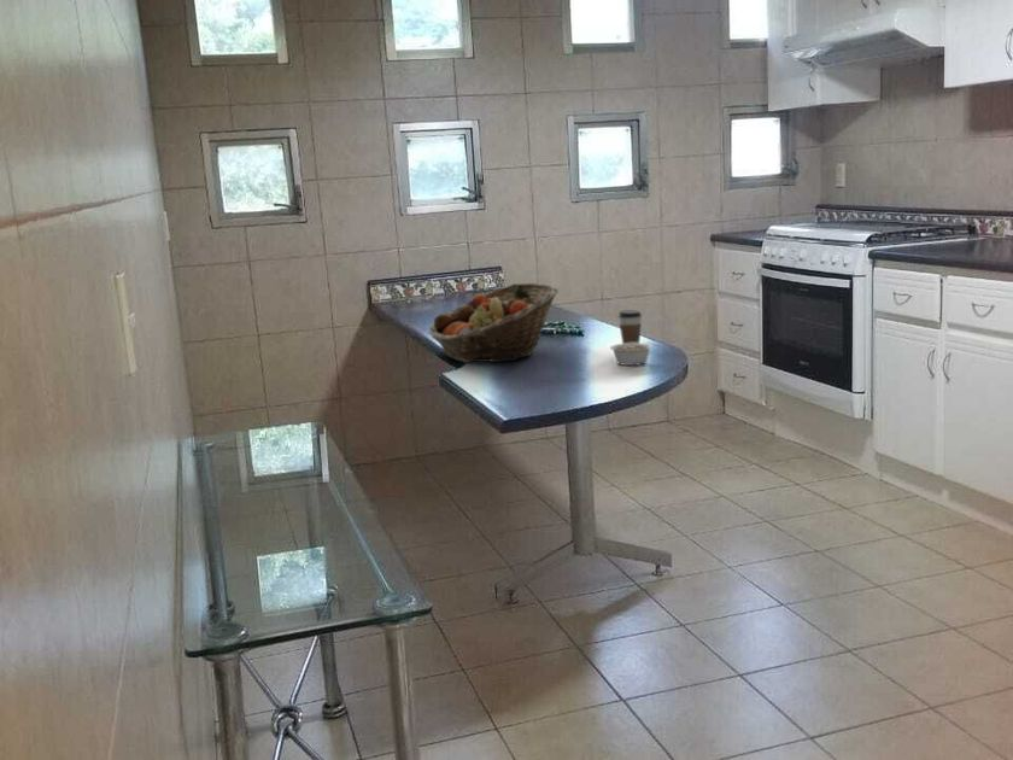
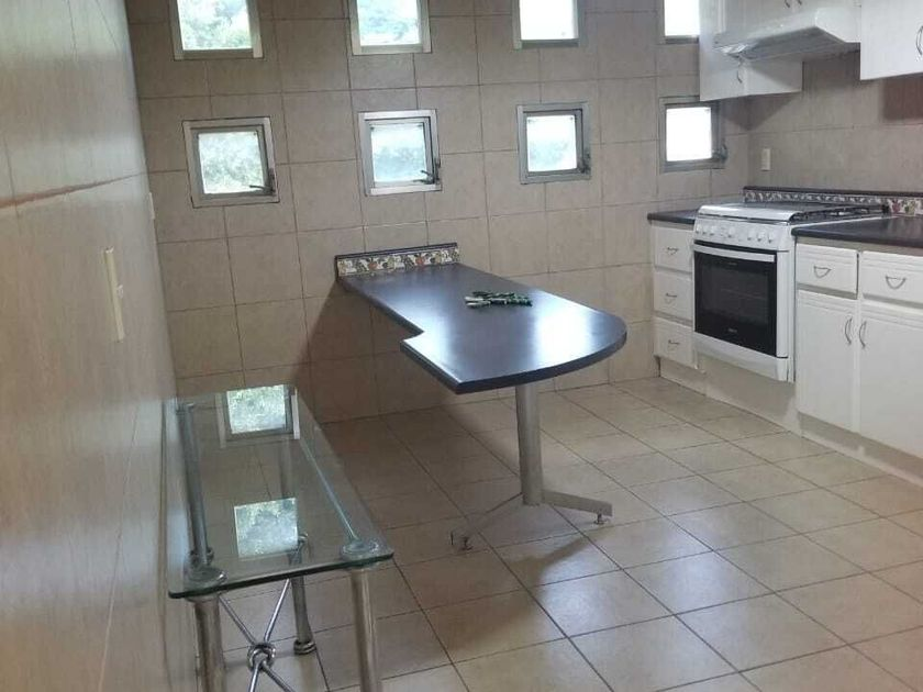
- fruit basket (493, 321)
- legume (632, 352)
- coffee cup (630, 329)
